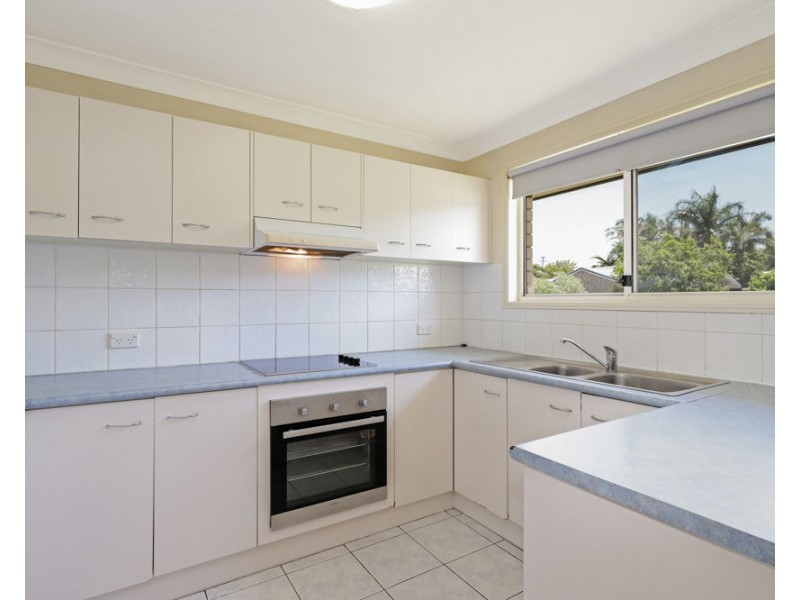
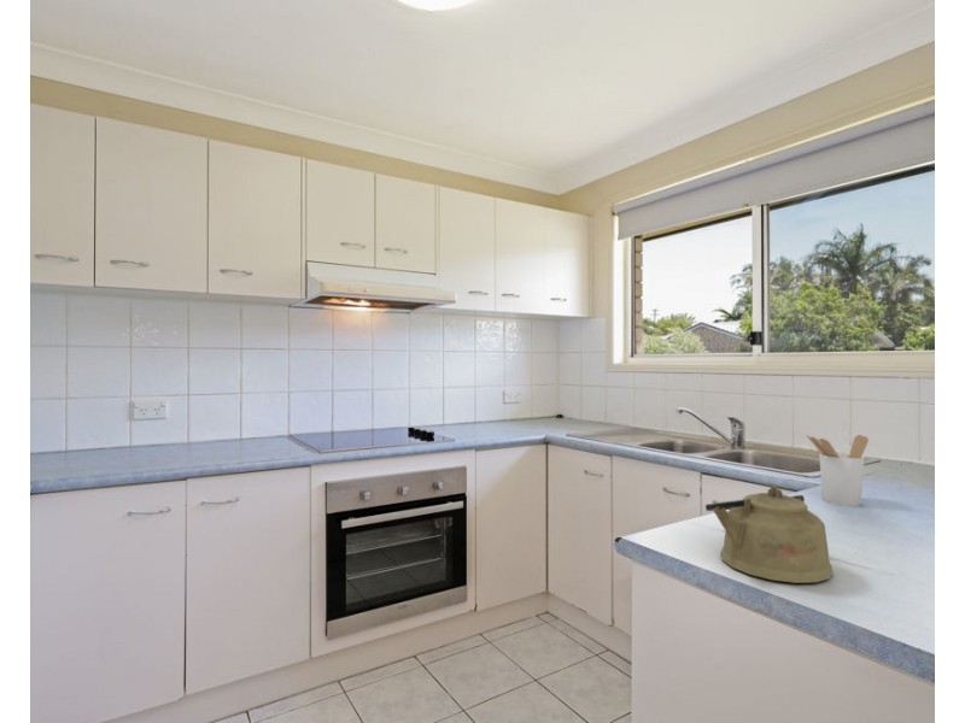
+ utensil holder (834, 468)
+ kettle (764, 524)
